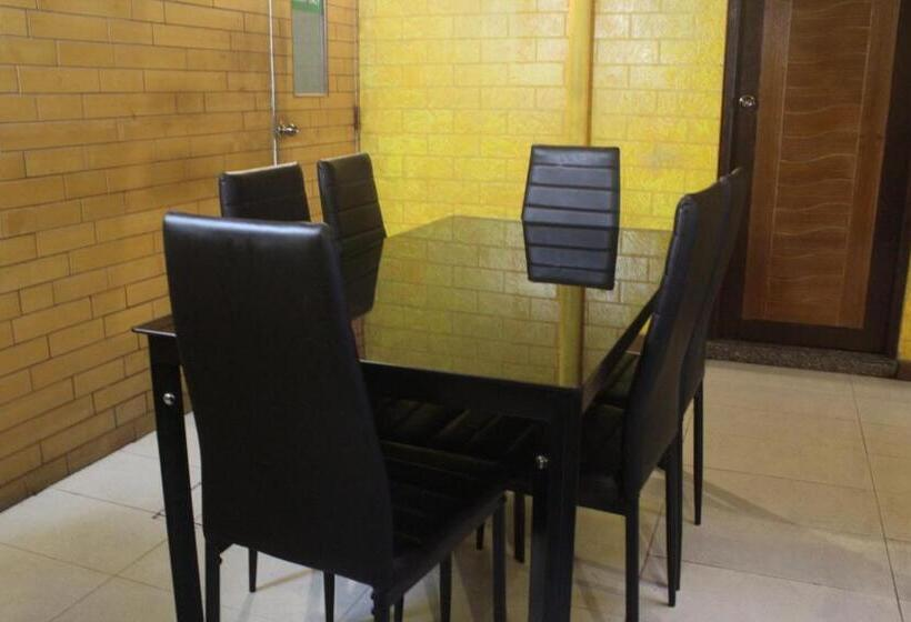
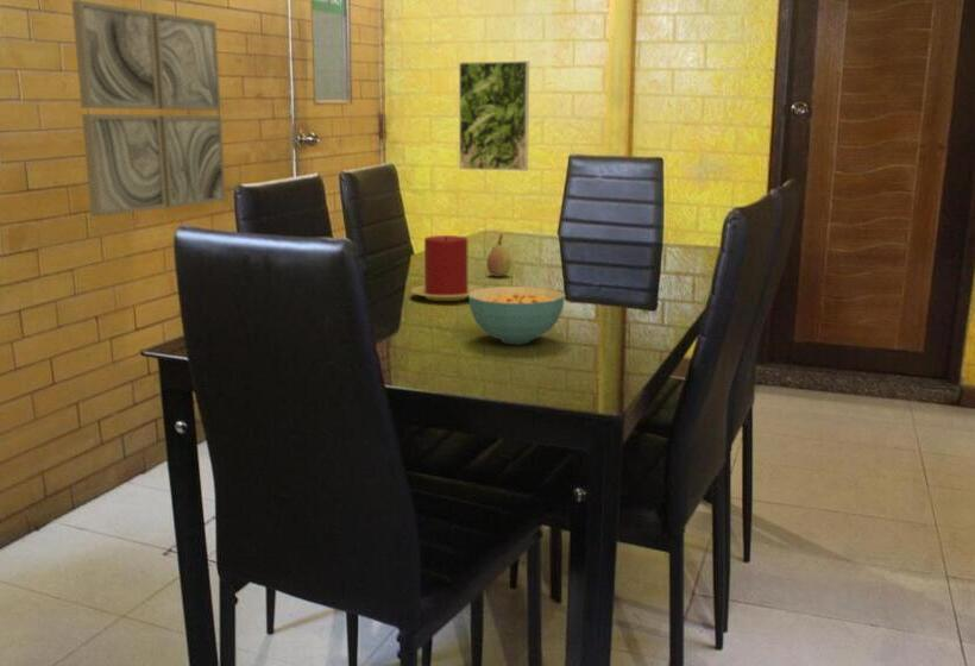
+ candle (446, 266)
+ wall art (157, 108)
+ fruit (498, 255)
+ cereal bowl (515, 318)
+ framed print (493, 117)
